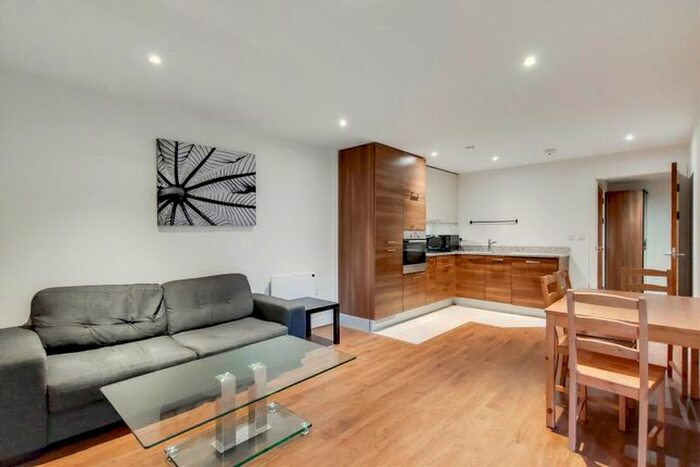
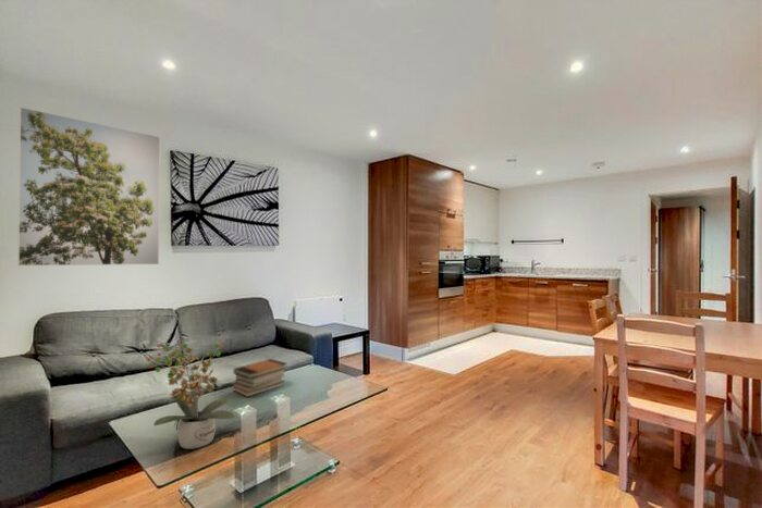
+ book stack (260, 376)
+ potted plant (189, 393)
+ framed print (96, 194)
